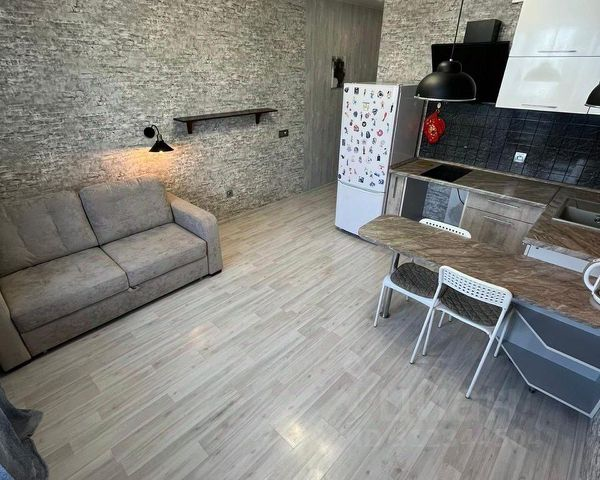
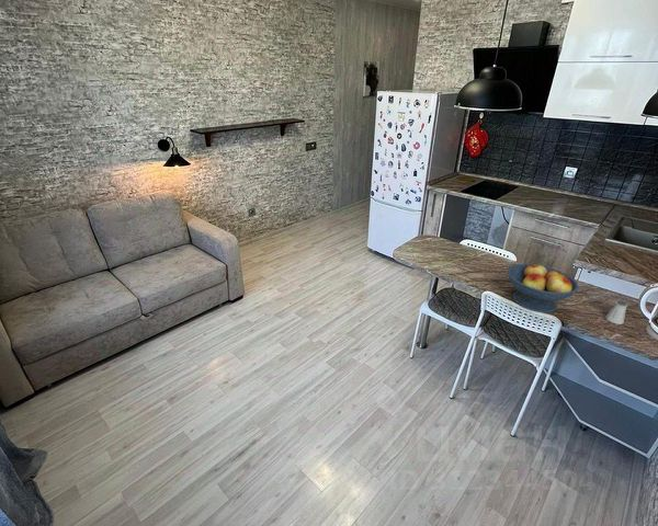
+ fruit bowl (538, 285)
+ saltshaker (617, 311)
